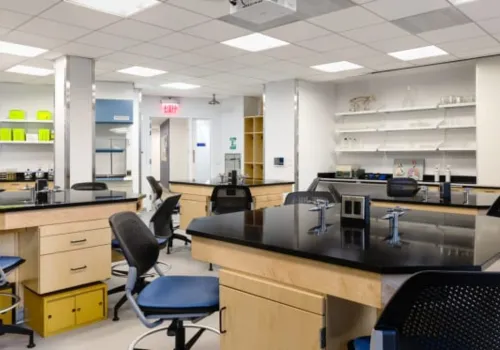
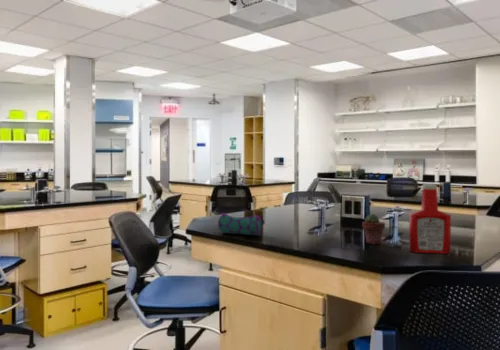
+ potted succulent (373, 228)
+ soap bottle (429, 218)
+ pencil case (240, 223)
